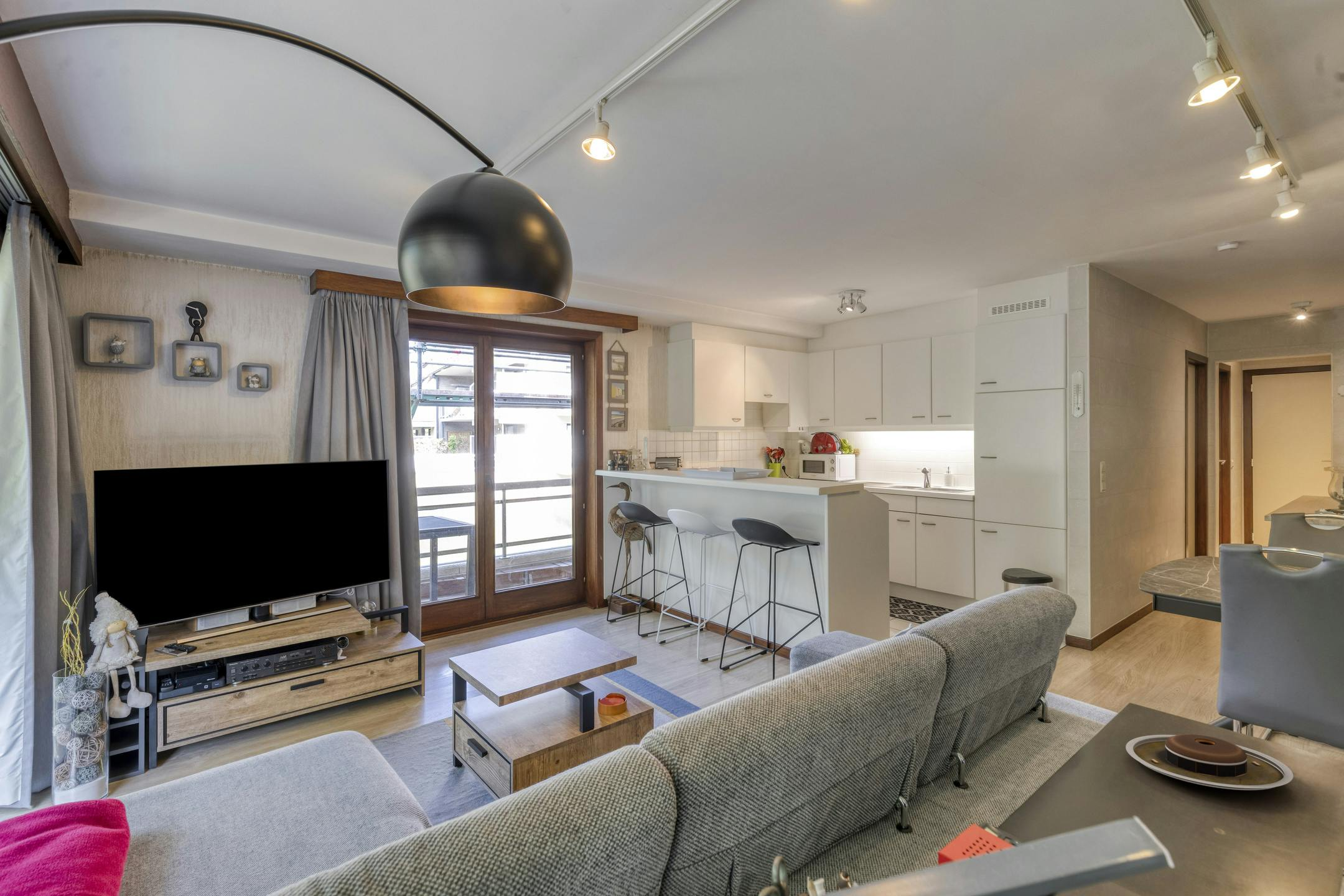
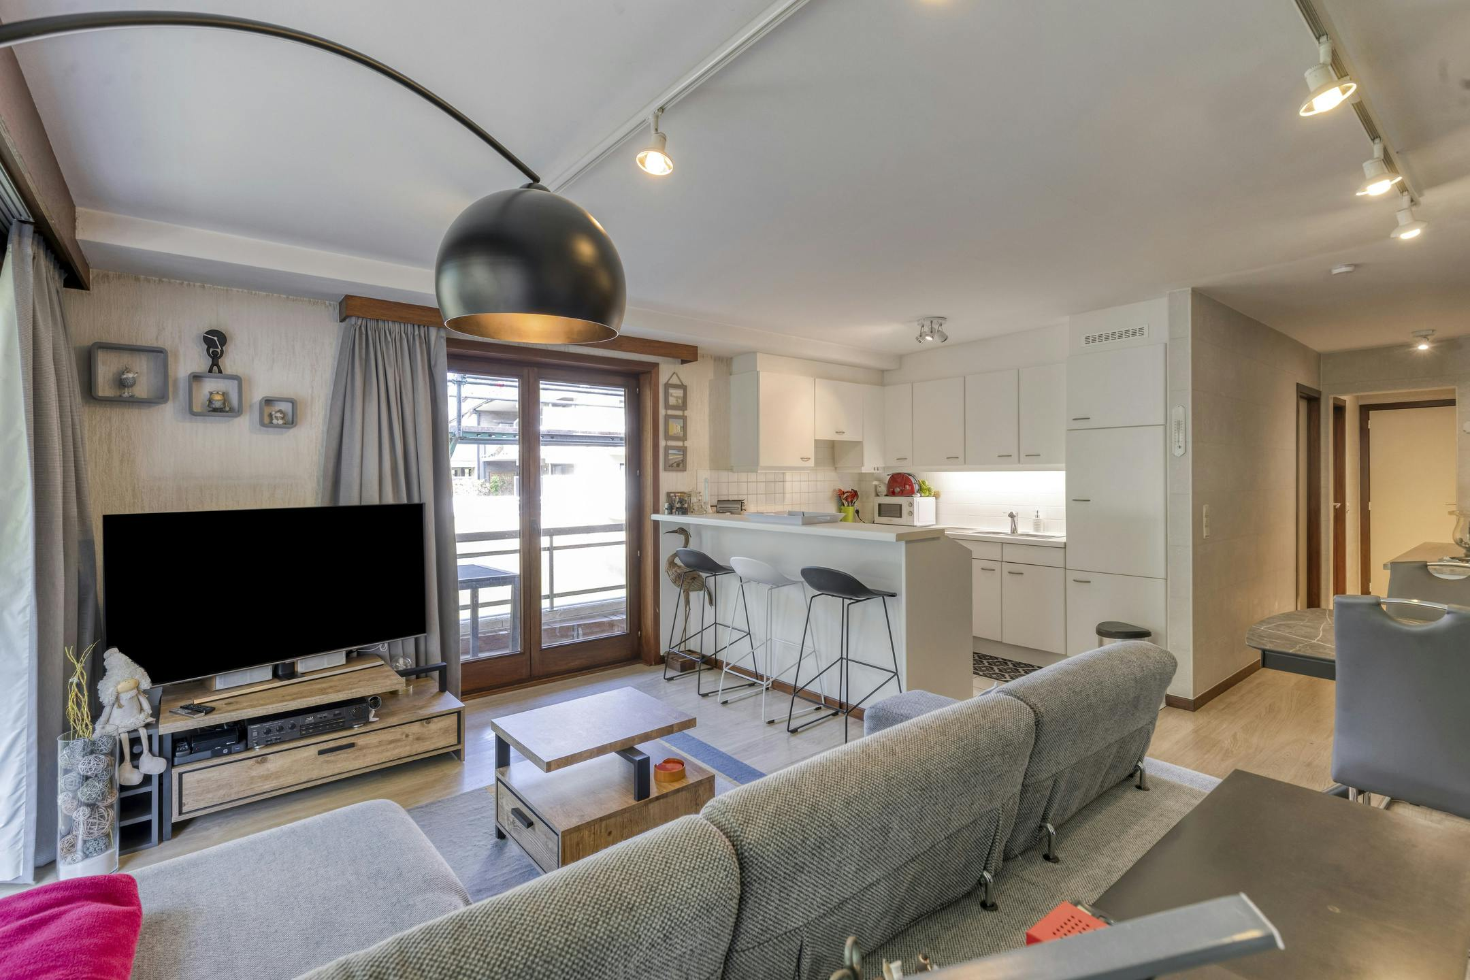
- plate (1205, 756)
